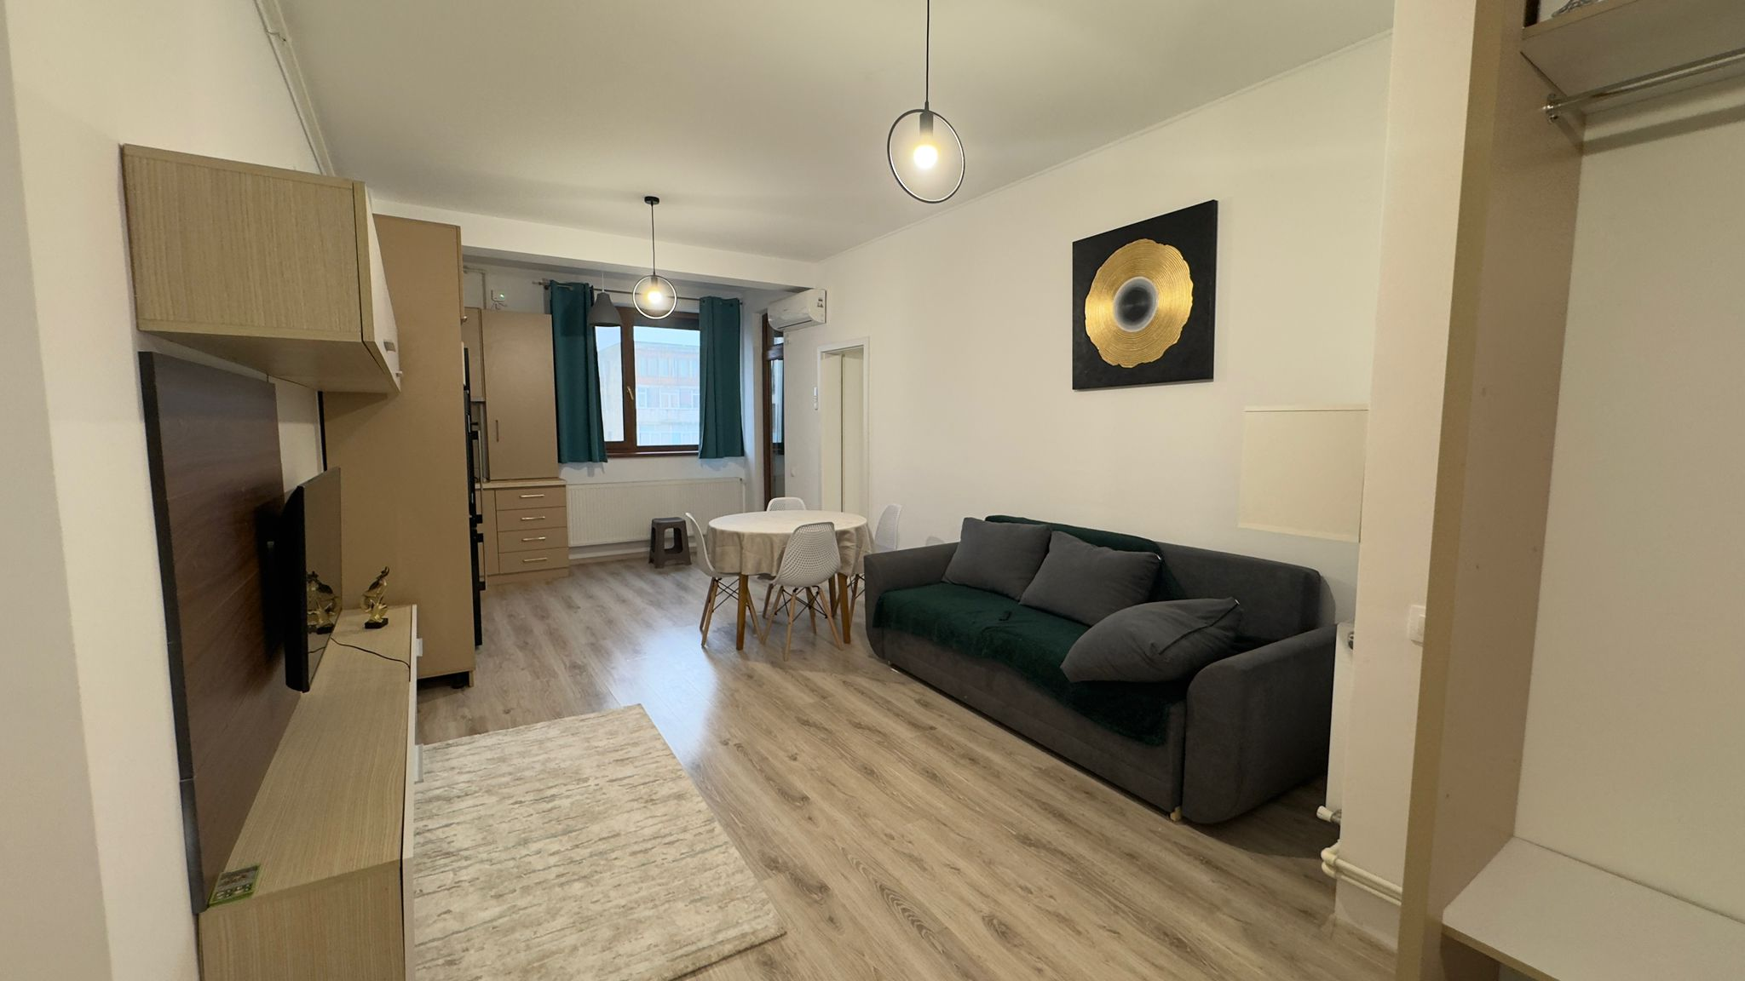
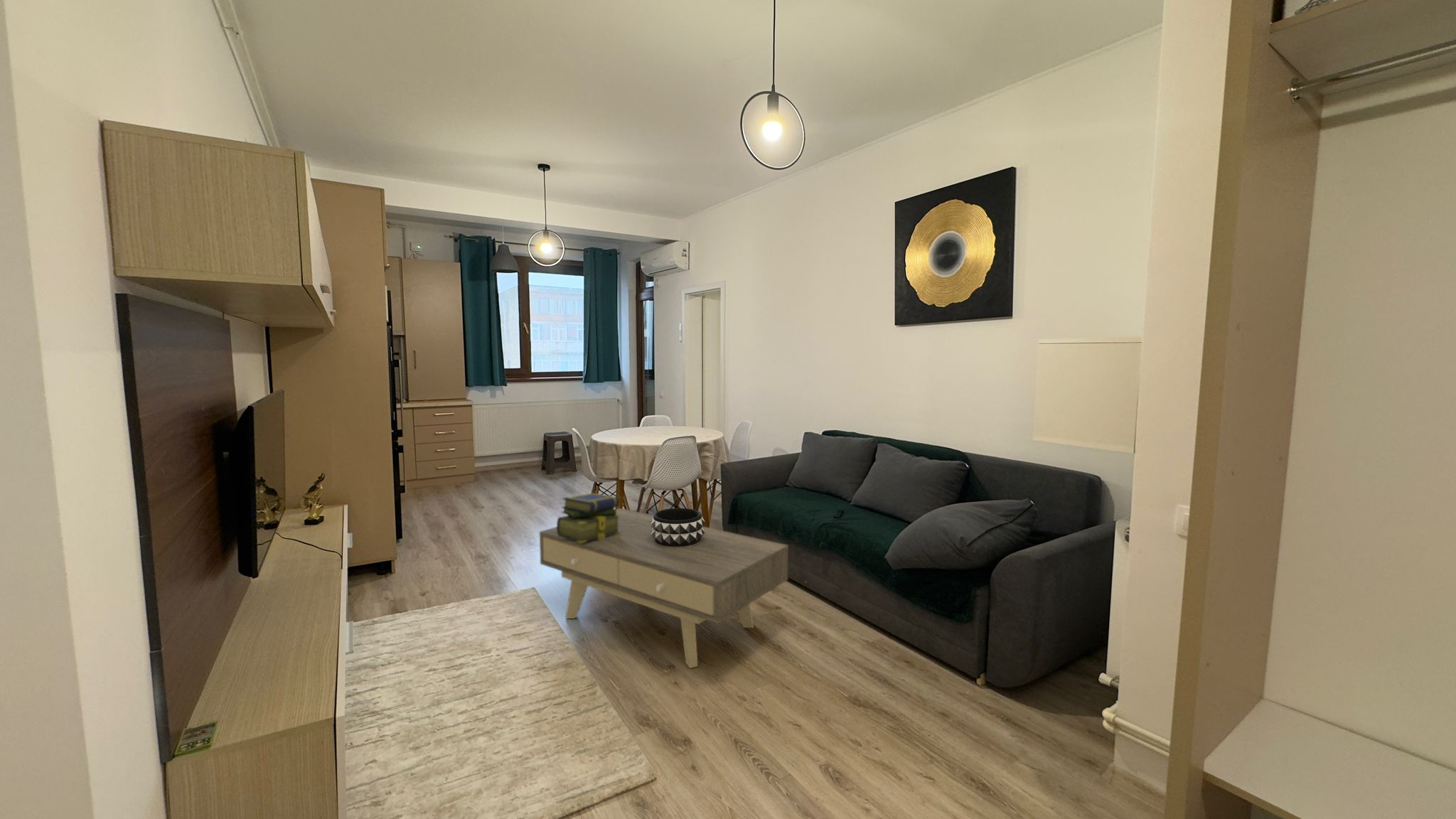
+ coffee table (658, 580)
+ stack of books (589, 515)
+ decorative bowl (678, 526)
